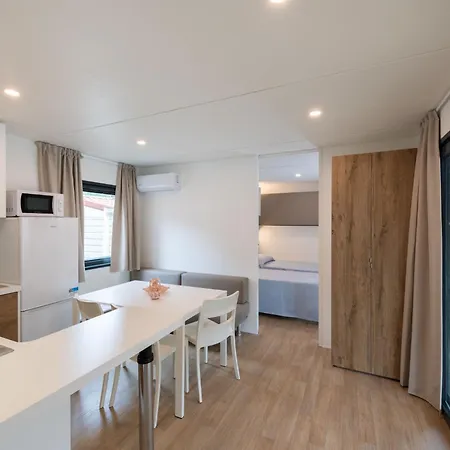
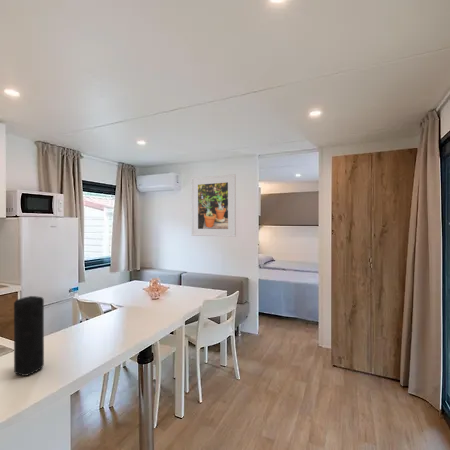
+ speaker (29, 334)
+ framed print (212, 206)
